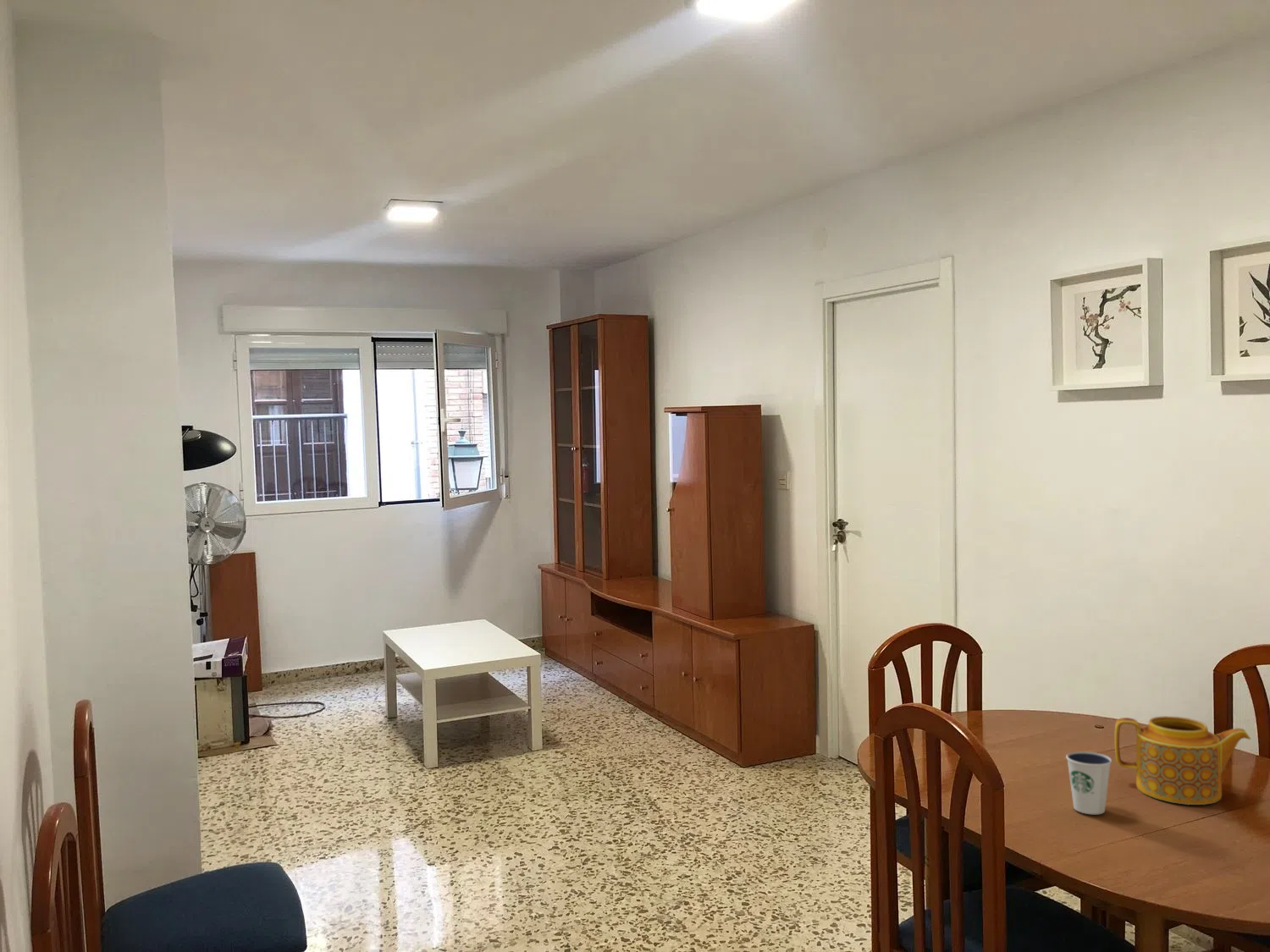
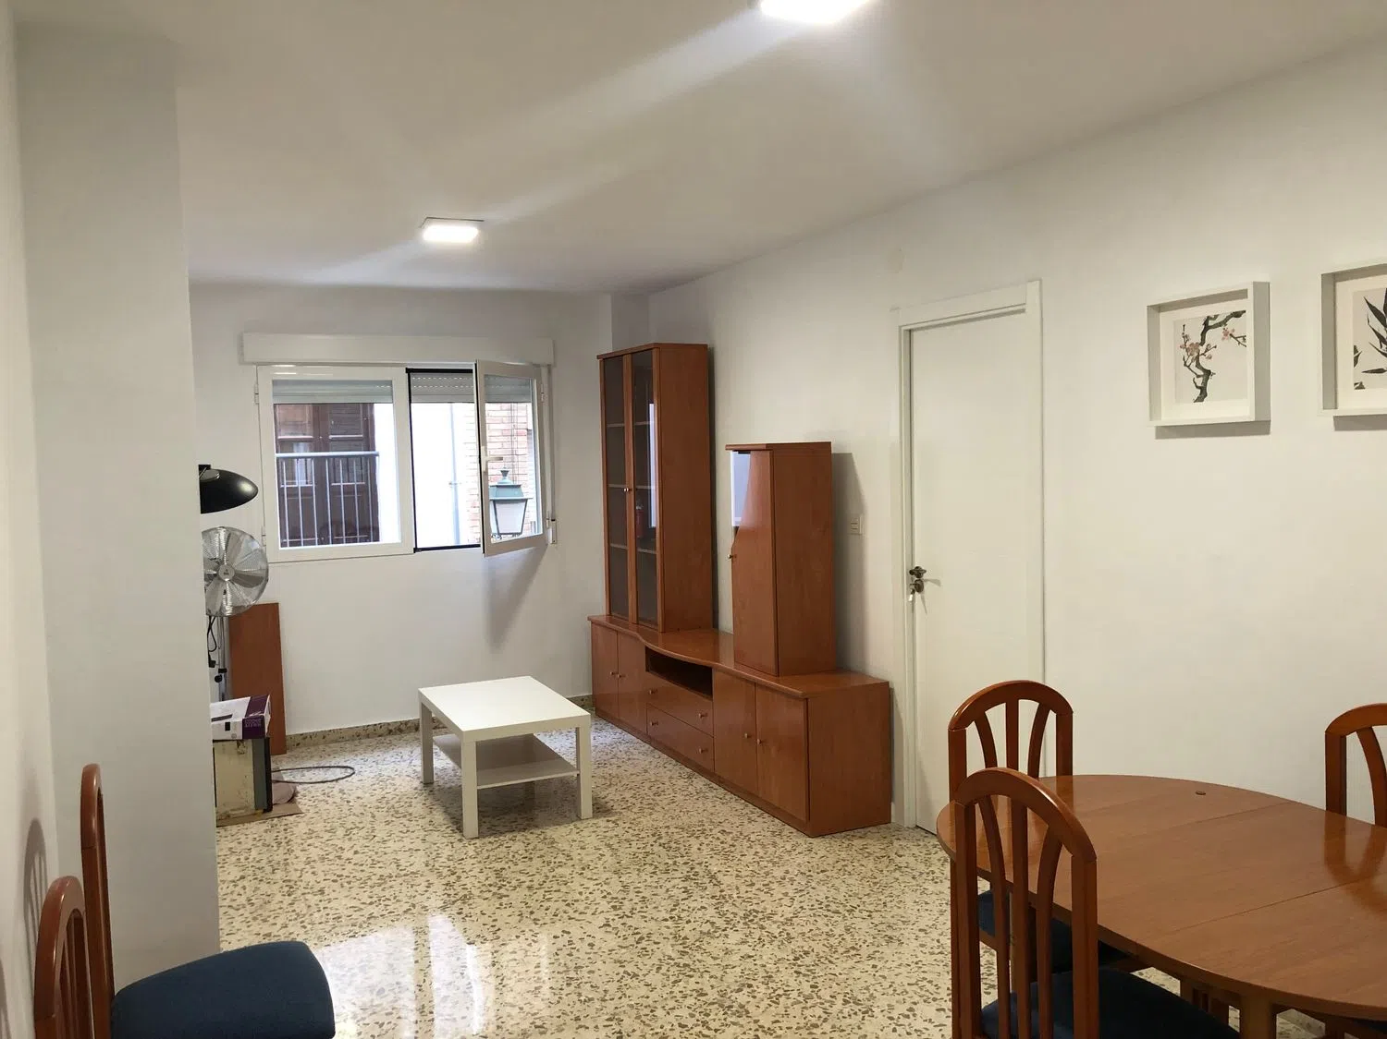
- dixie cup (1089, 784)
- teapot (1181, 757)
